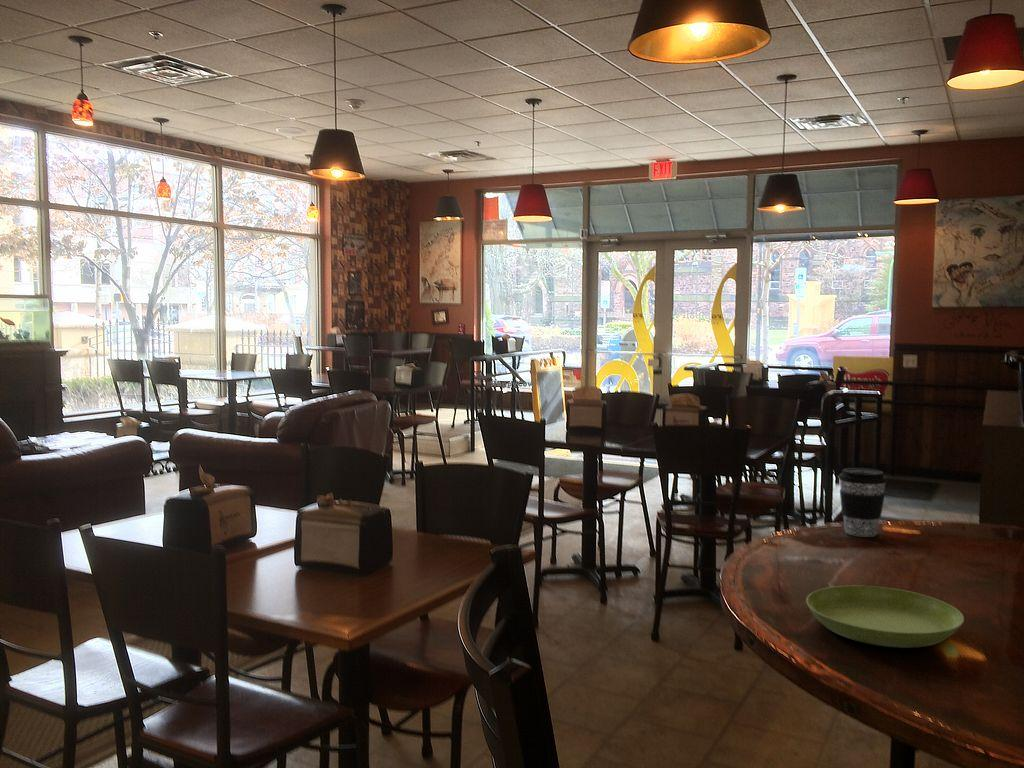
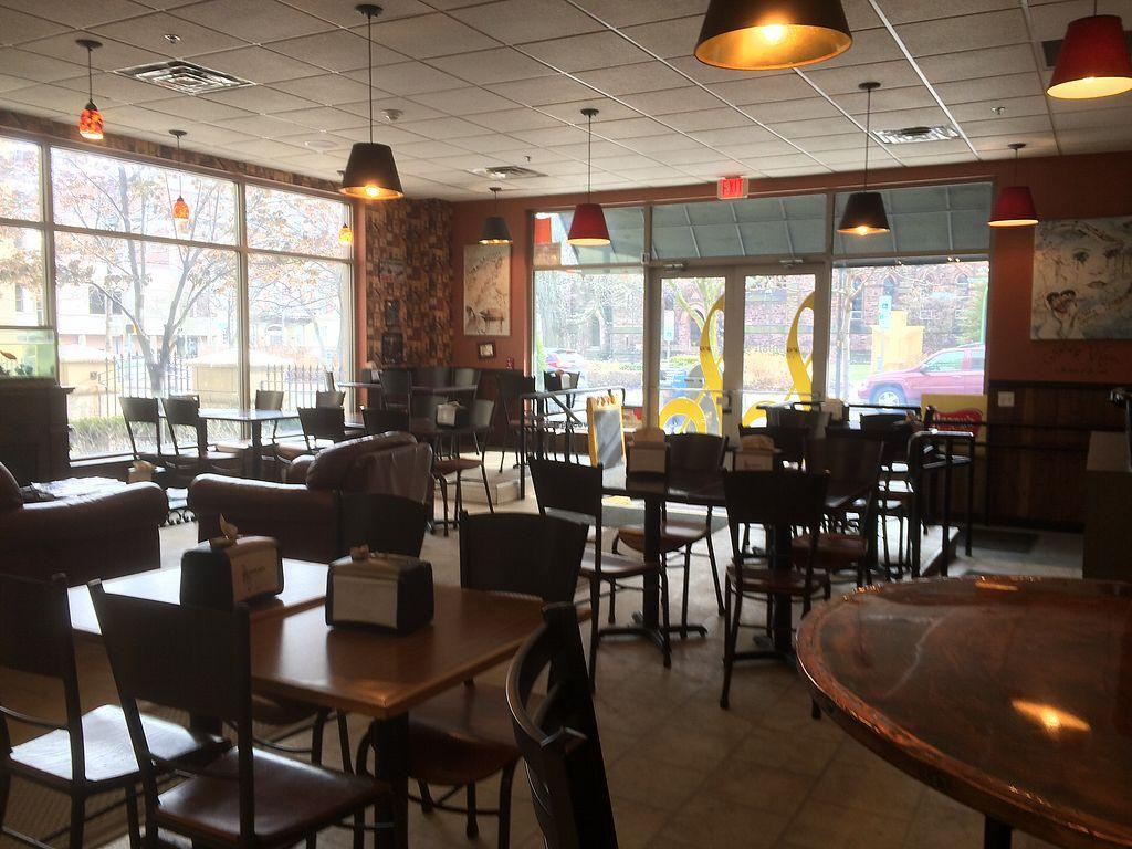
- saucer (881, 617)
- coffee cup (861, 502)
